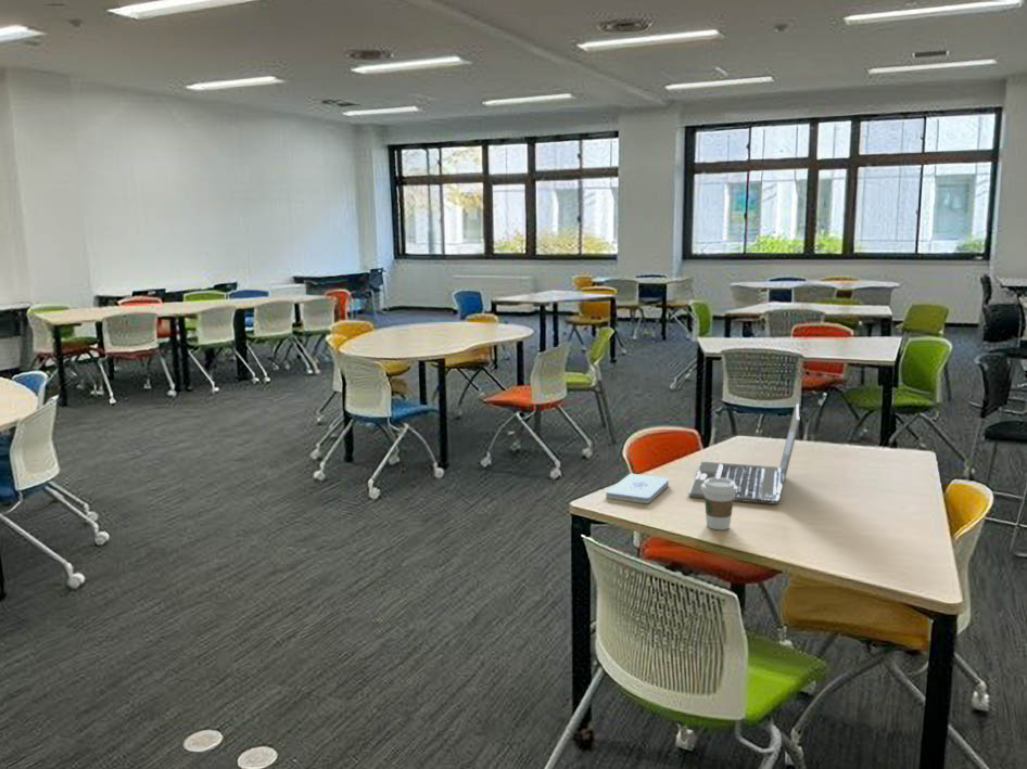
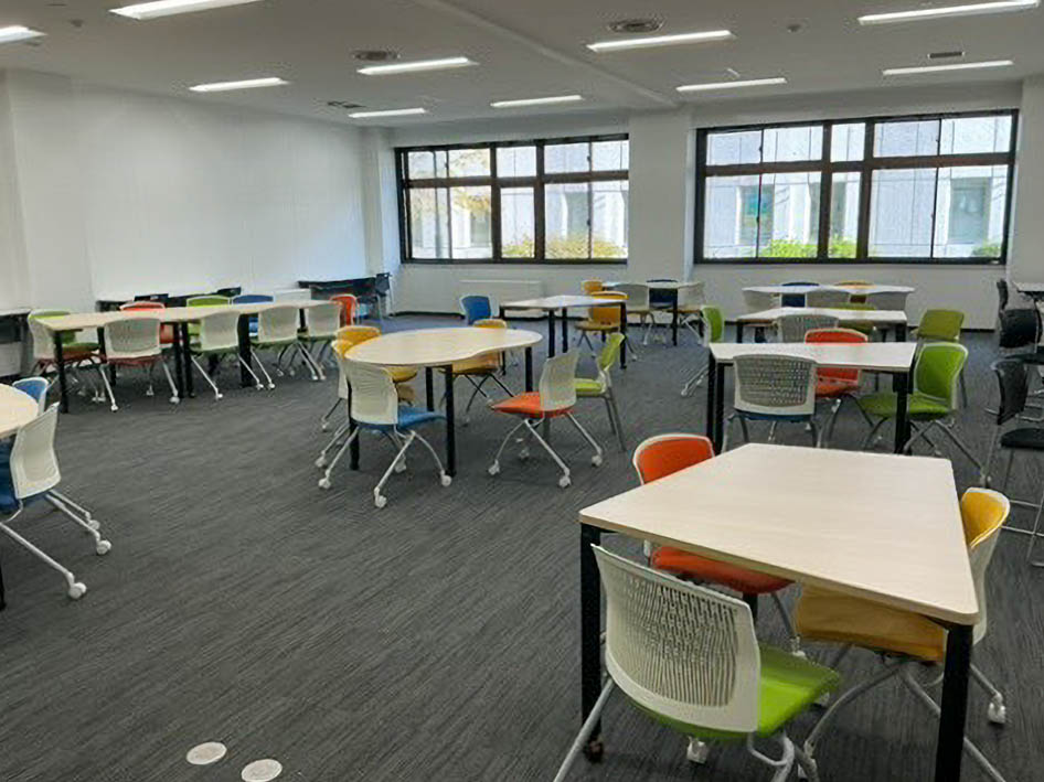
- notepad (638, 487)
- coffee cup (719, 503)
- laptop (745, 464)
